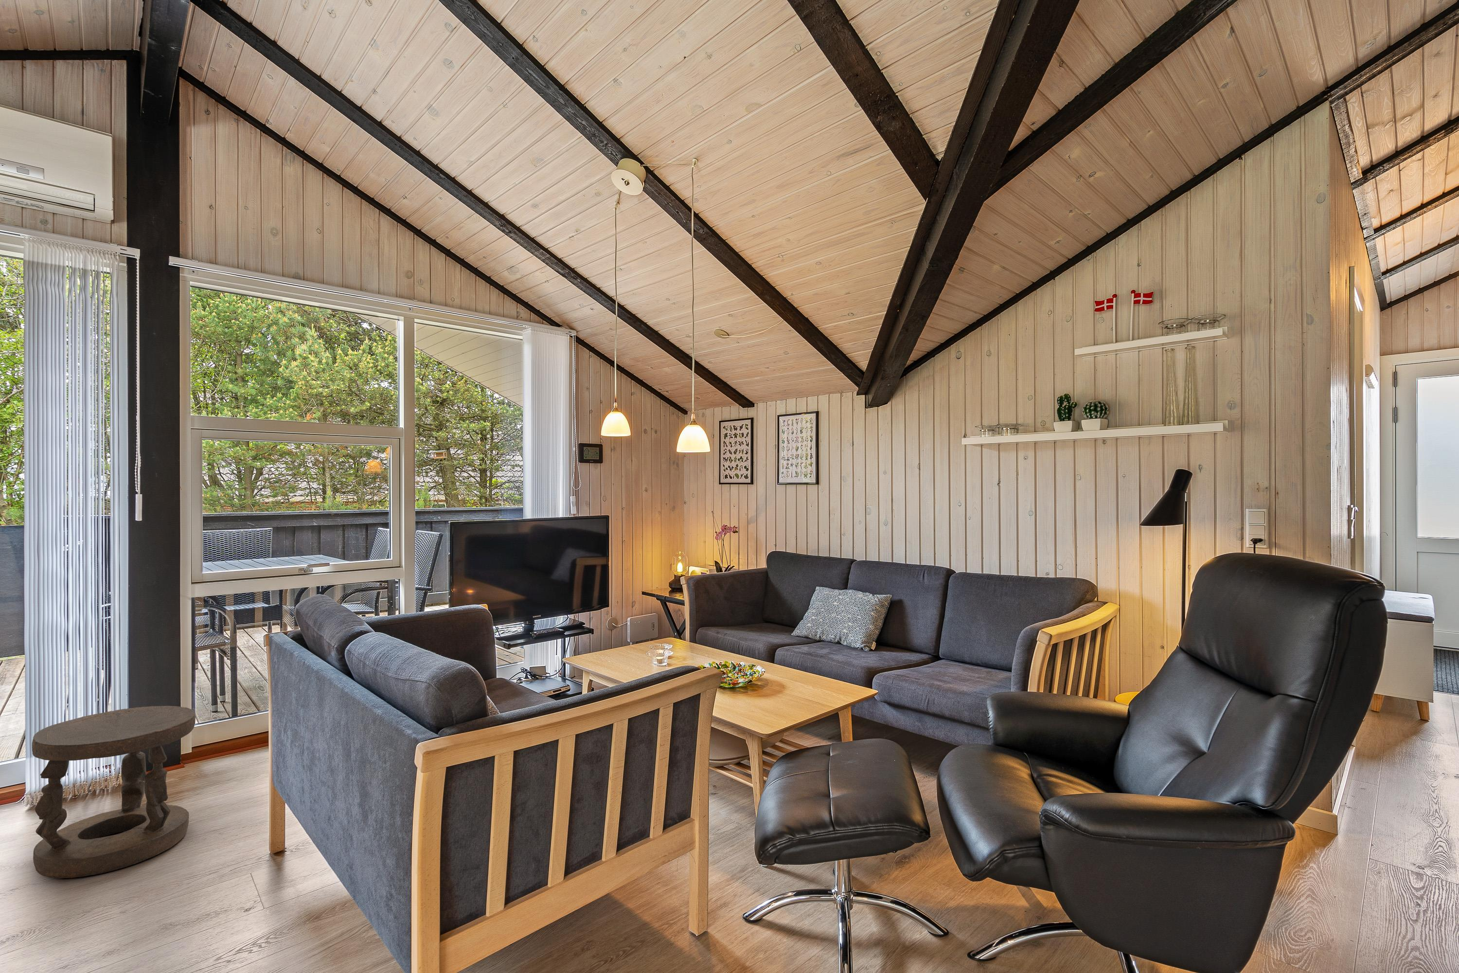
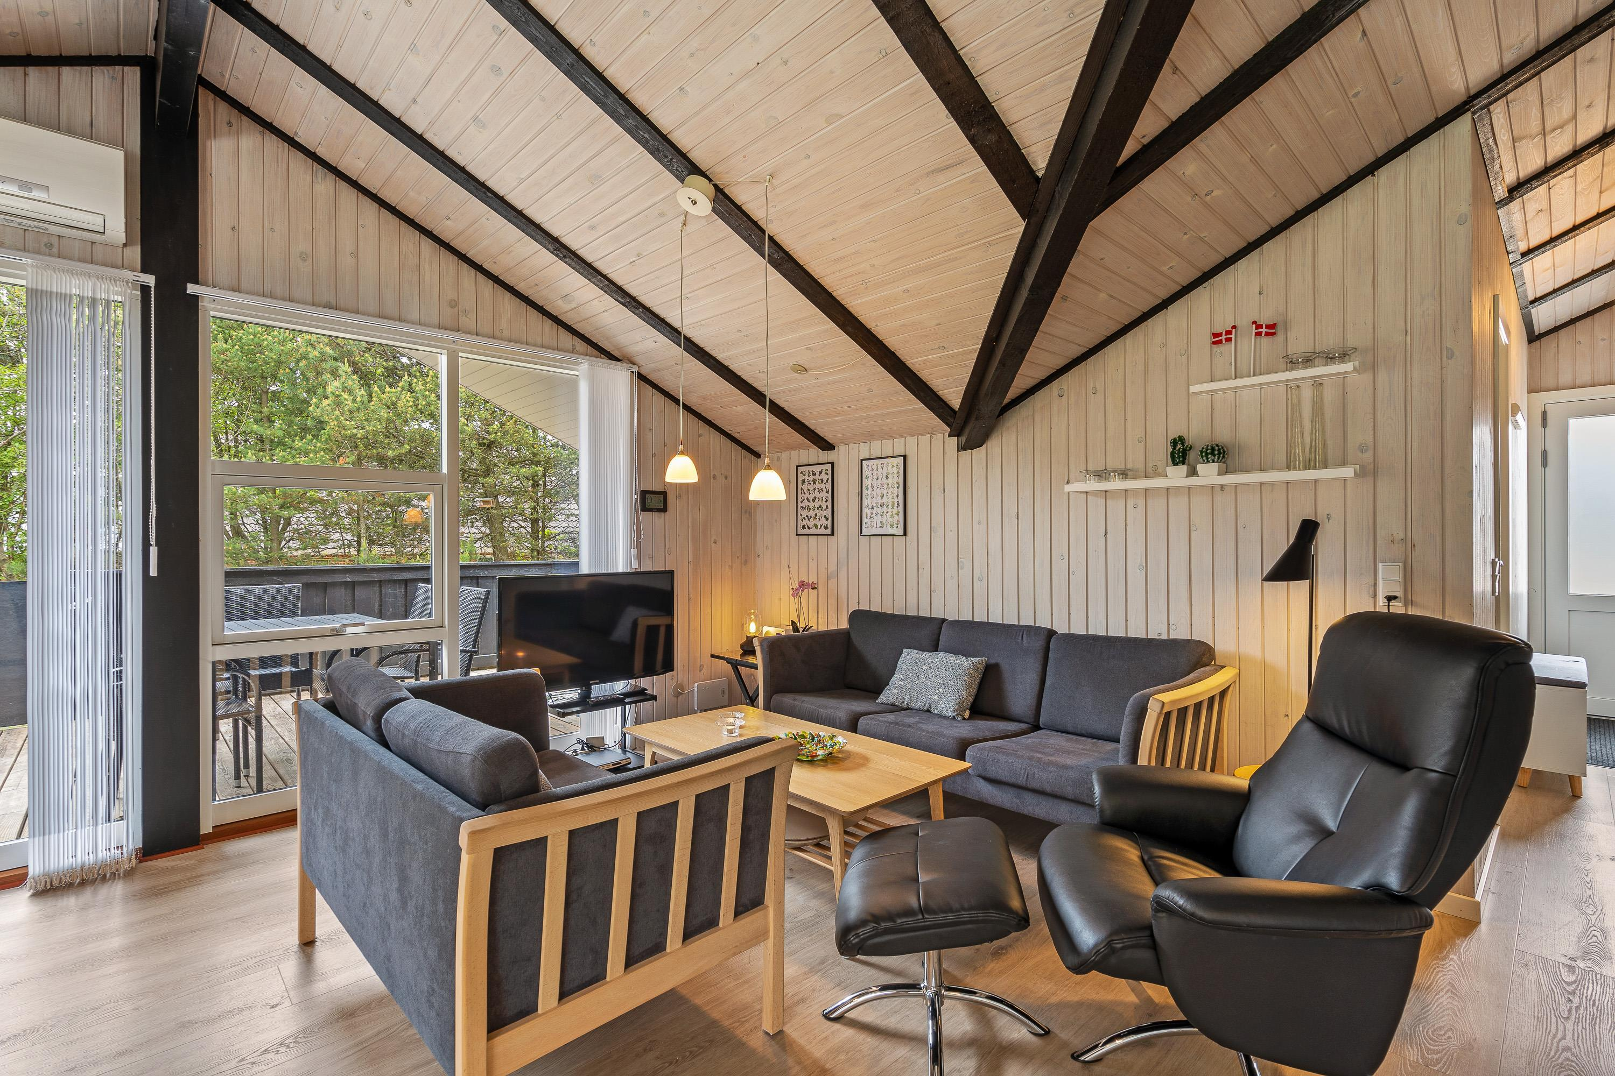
- stool (122, 786)
